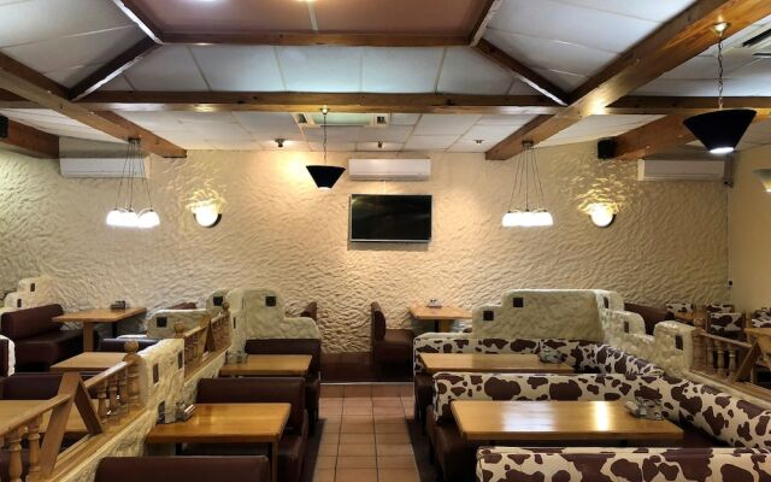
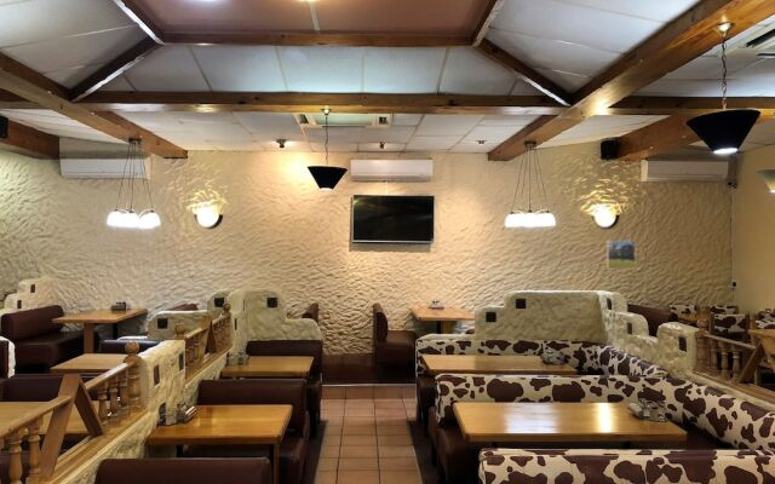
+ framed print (621, 254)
